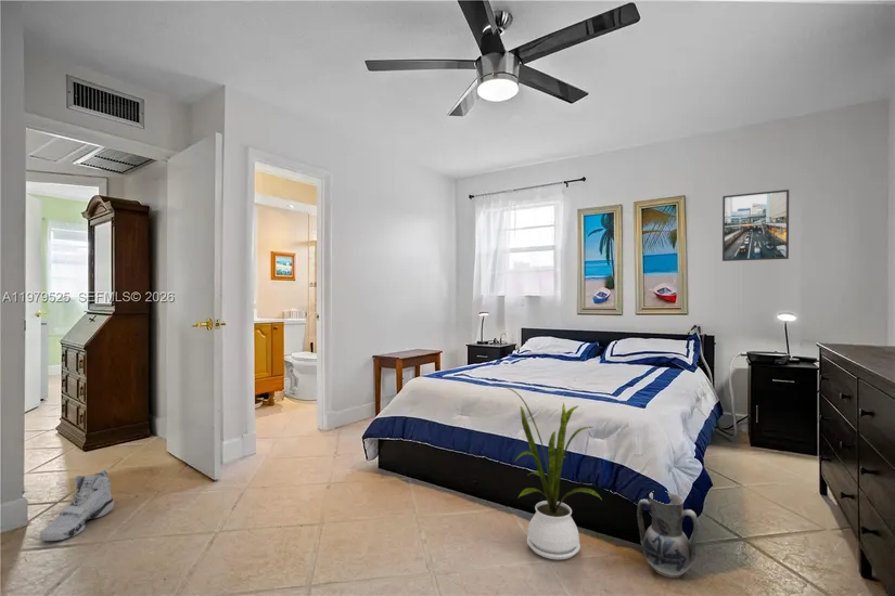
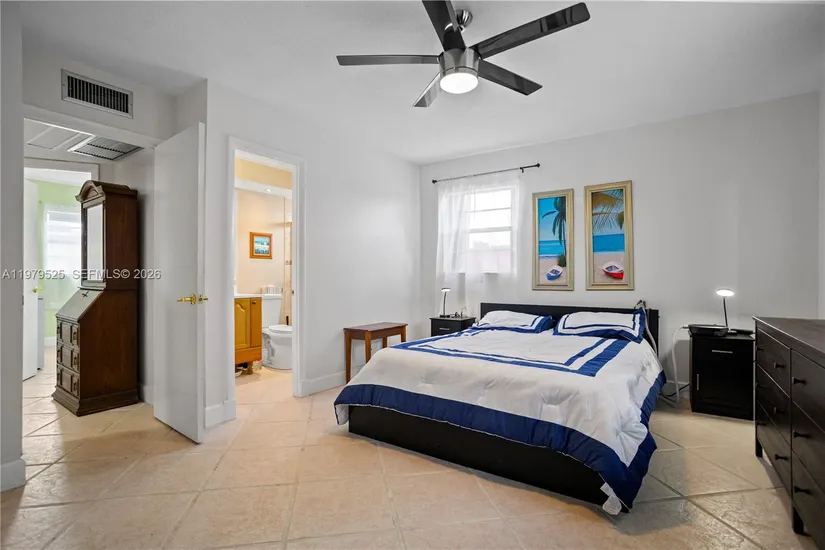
- ceramic jug (666, 533)
- sneaker (79, 503)
- house plant (547, 467)
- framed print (754, 226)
